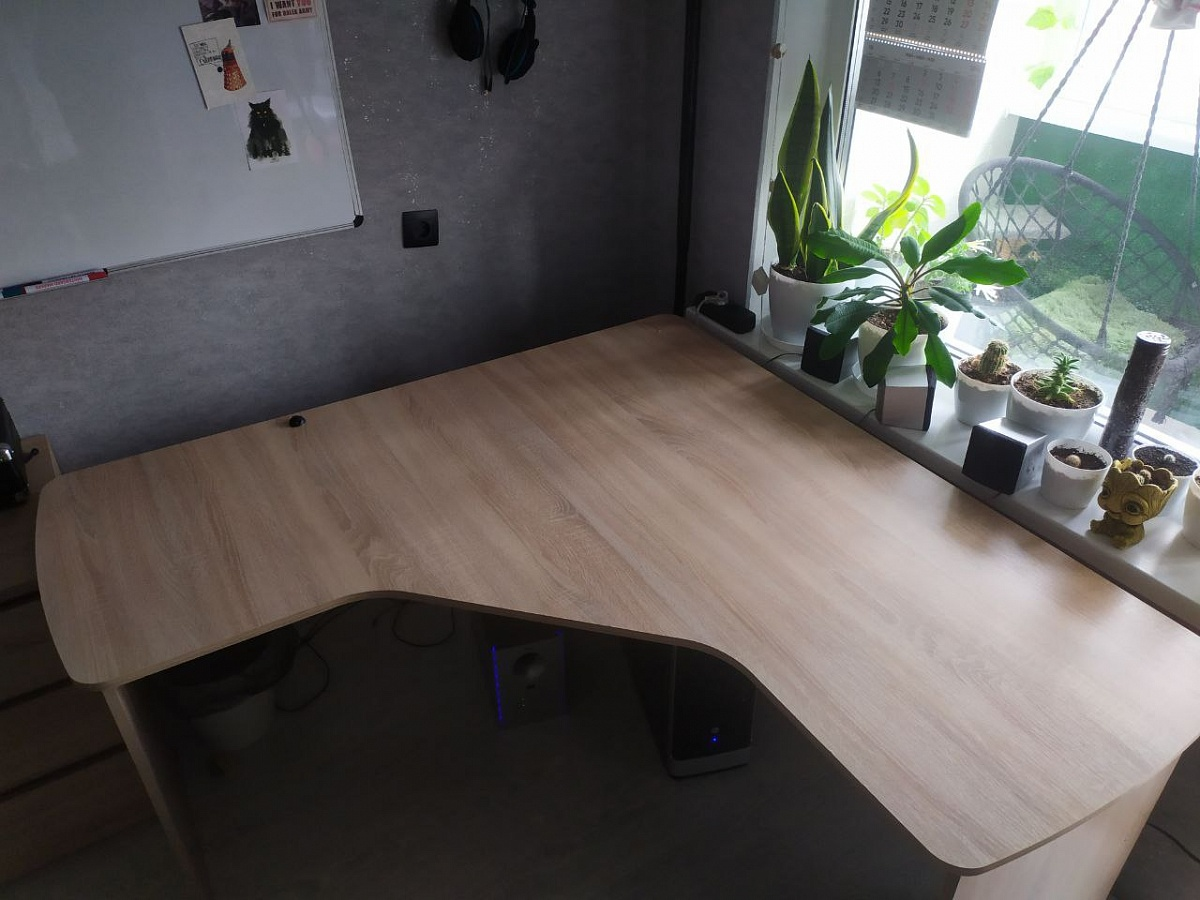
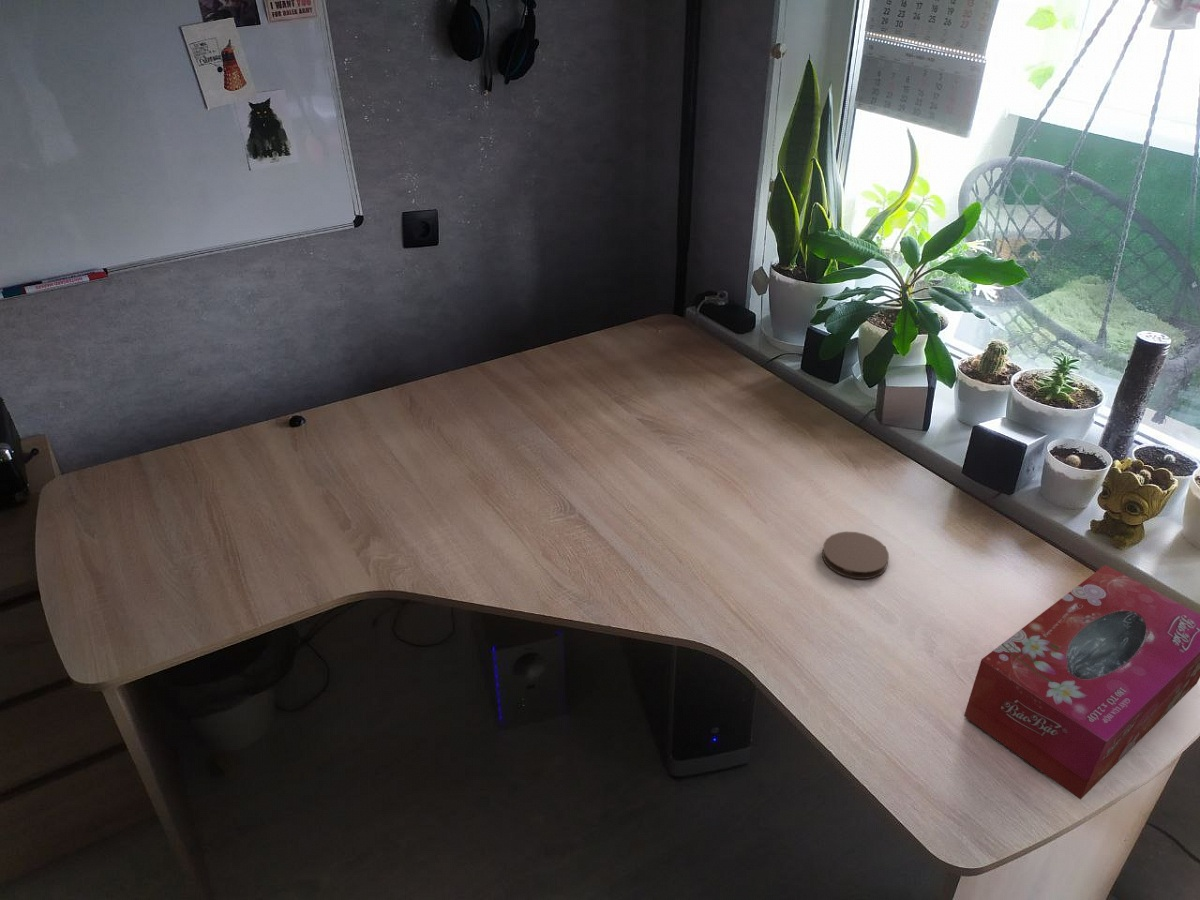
+ coaster (855, 554)
+ tissue box (1093, 671)
